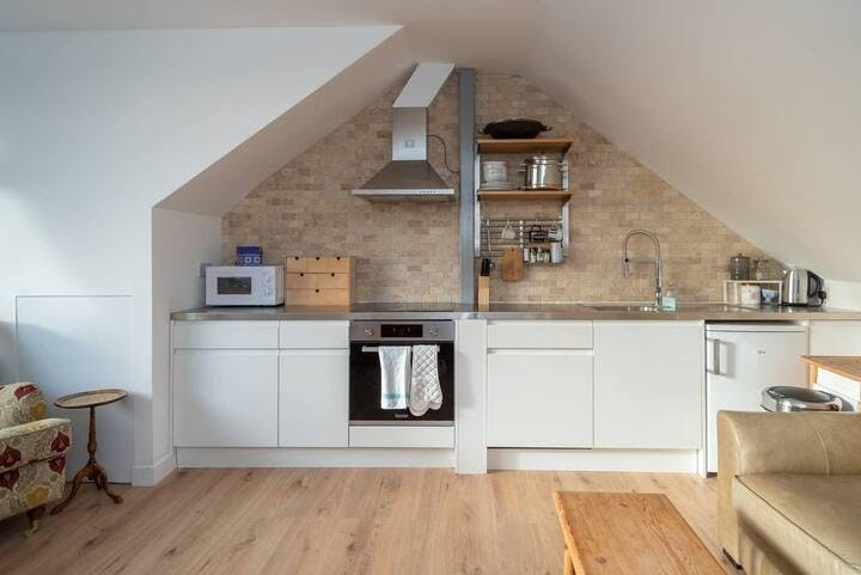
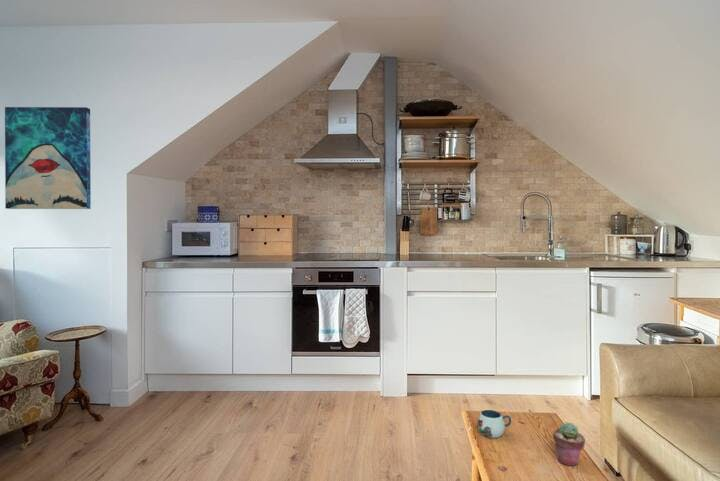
+ potted succulent (568, 442)
+ mug (494, 423)
+ wall art (48, 158)
